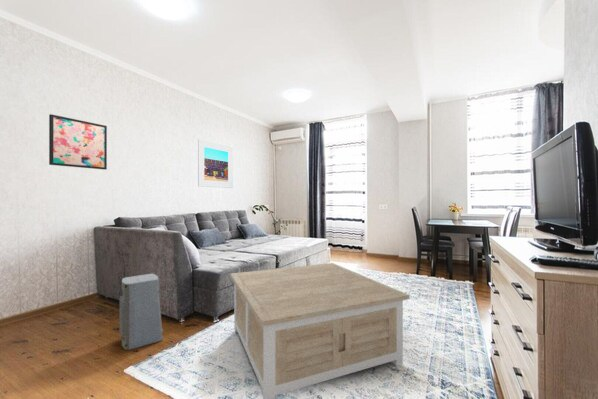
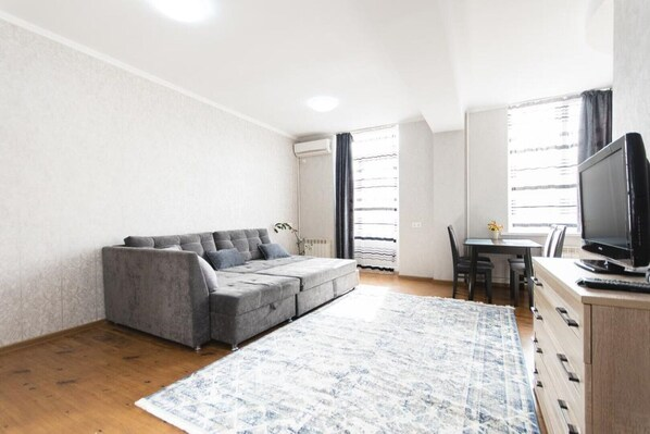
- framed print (216, 165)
- air purifier (141, 309)
- coffee table (308, 314)
- wall art (80, 143)
